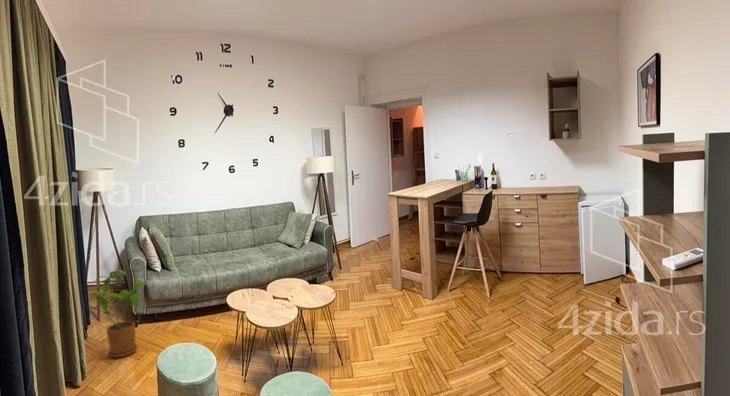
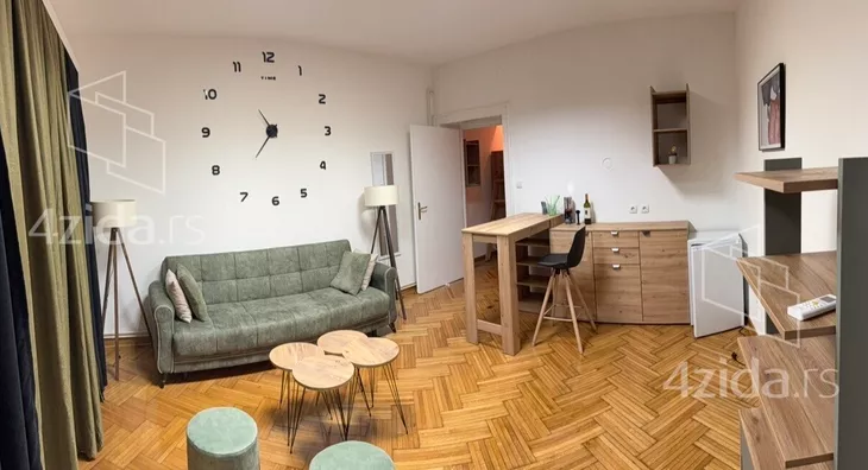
- house plant (122, 311)
